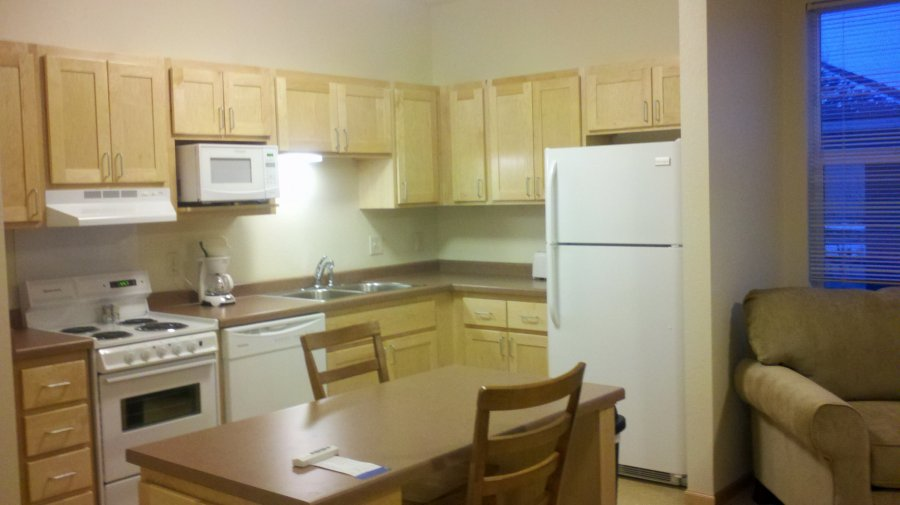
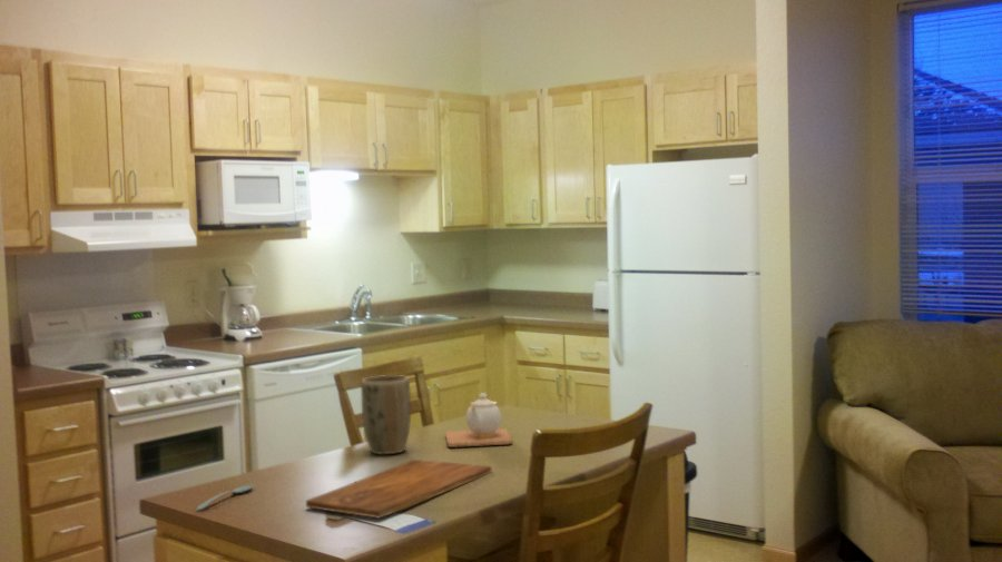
+ cutting board (402, 485)
+ teapot (477, 416)
+ plant pot (386, 414)
+ spoon (225, 493)
